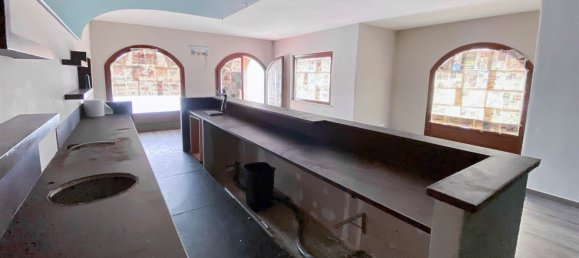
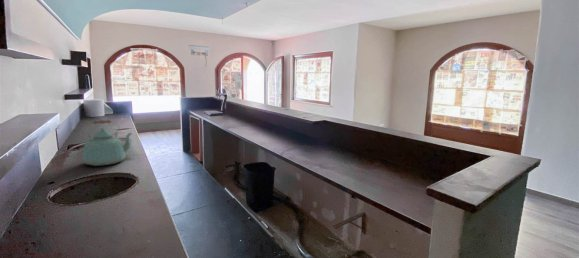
+ kettle (108, 140)
